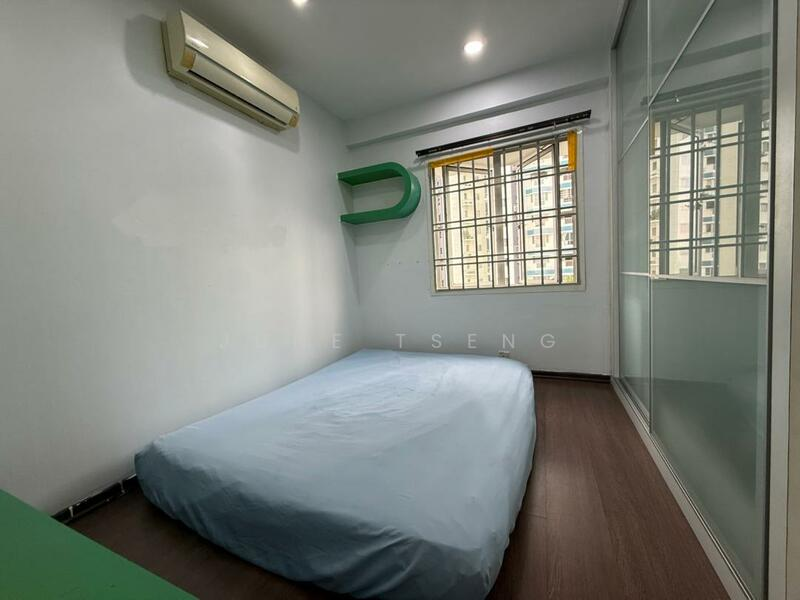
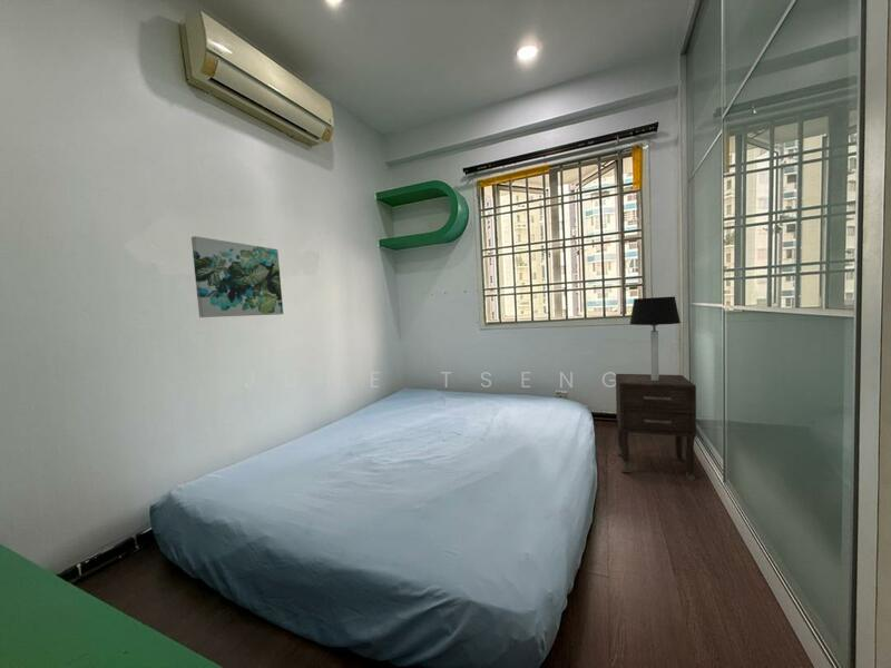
+ wall art (242, 279)
+ nightstand (653, 422)
+ table lamp (654, 338)
